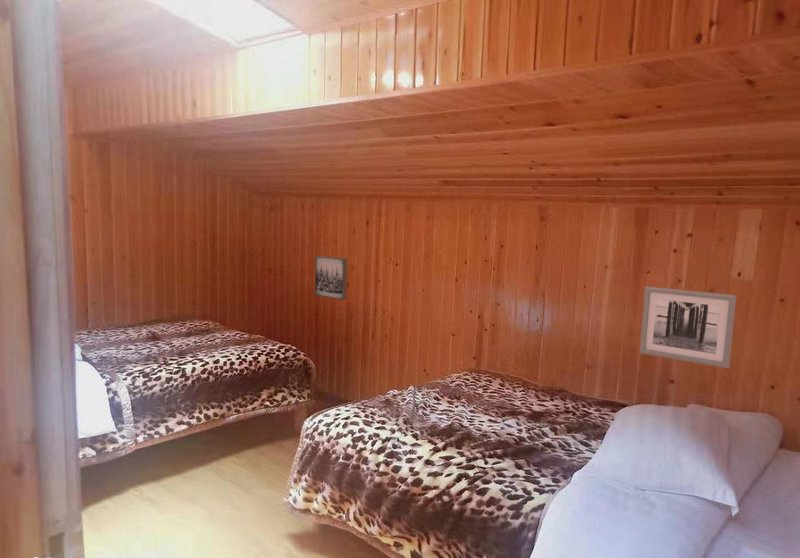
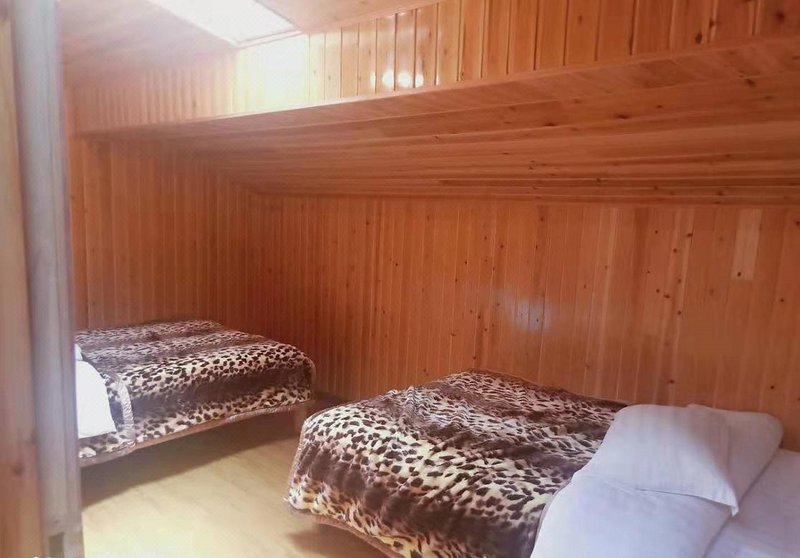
- wall art (685, 325)
- wall art (330, 277)
